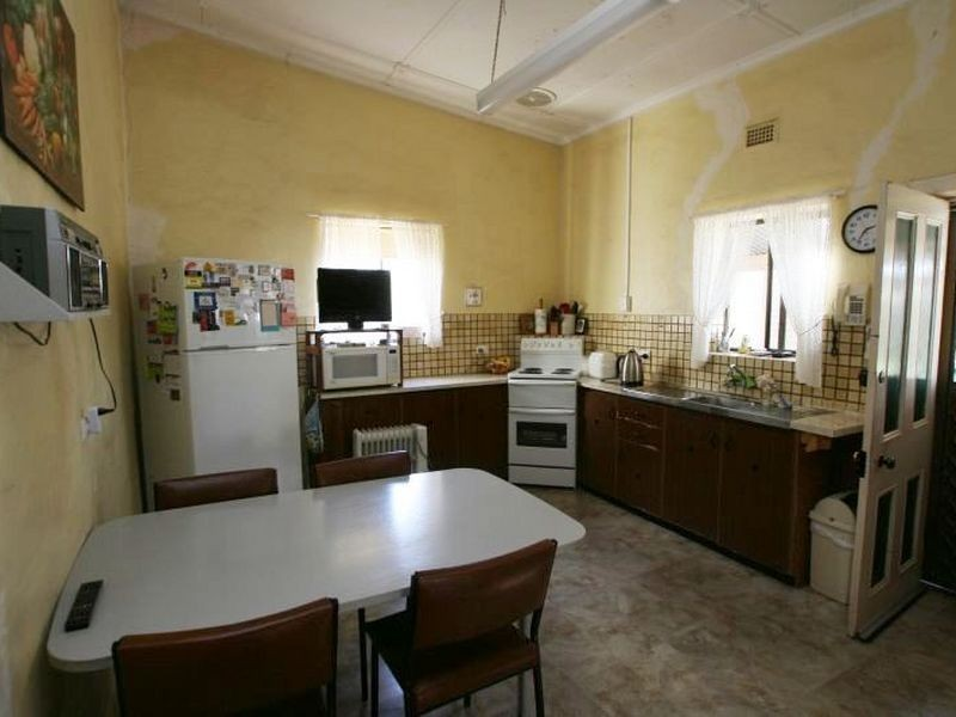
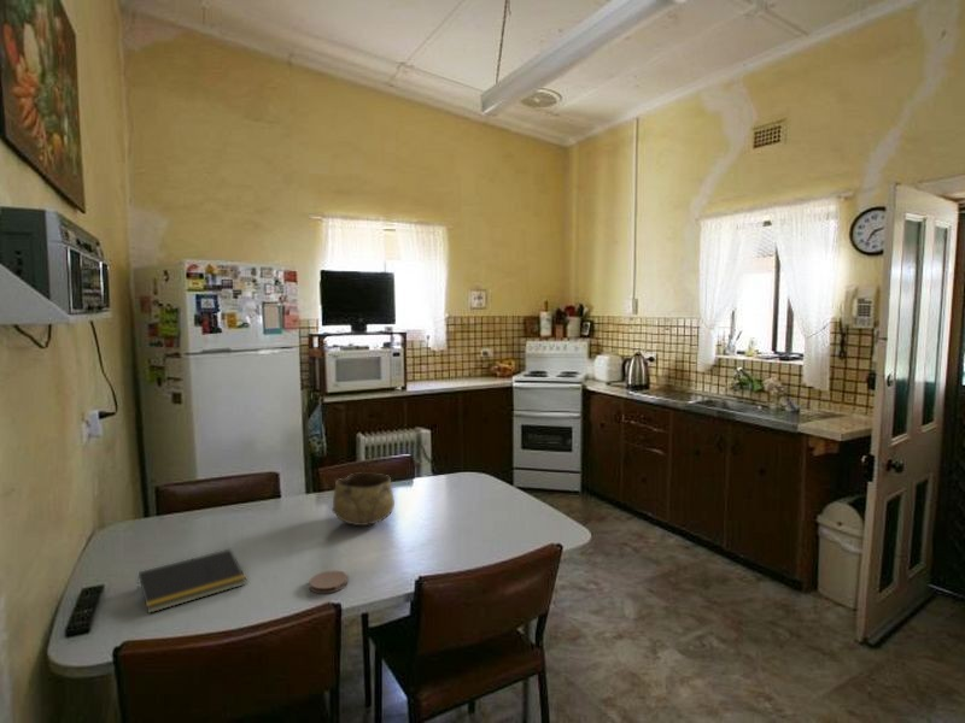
+ coaster (328, 581)
+ decorative bowl (364, 500)
+ notepad (193, 577)
